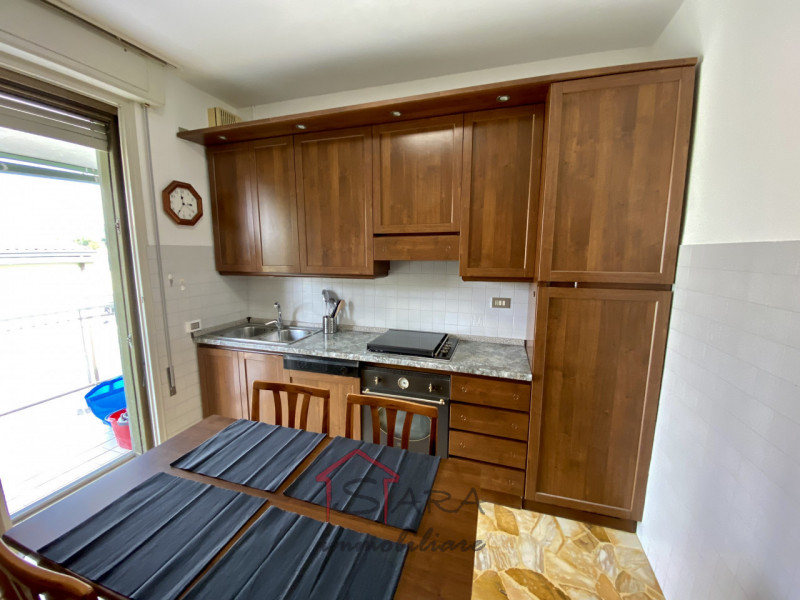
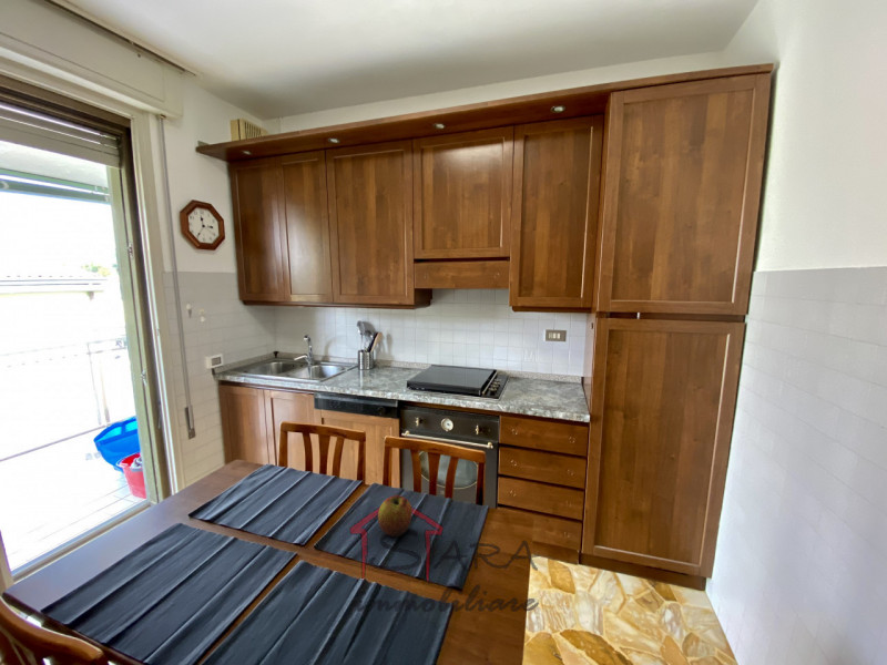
+ apple (395, 515)
